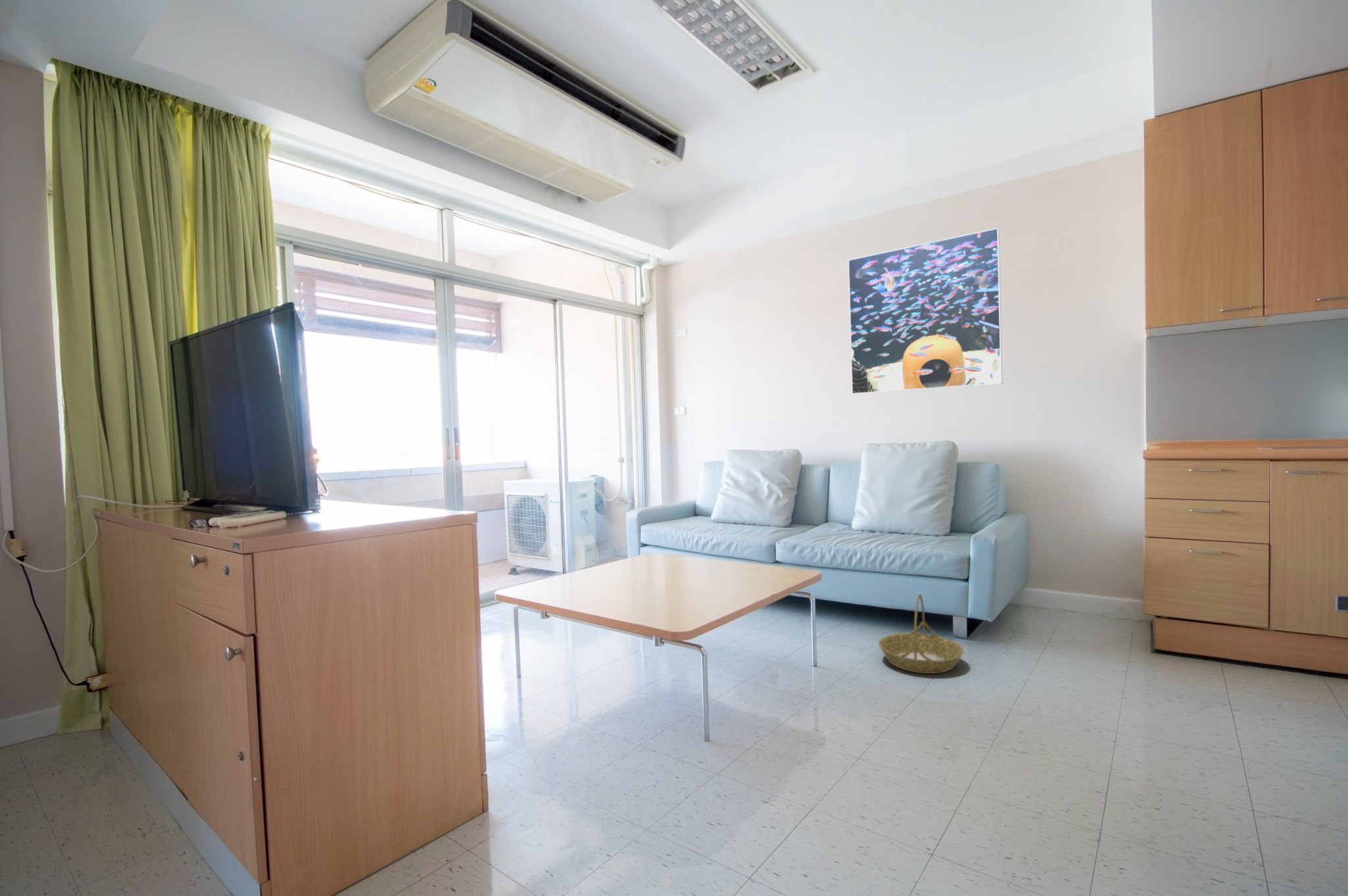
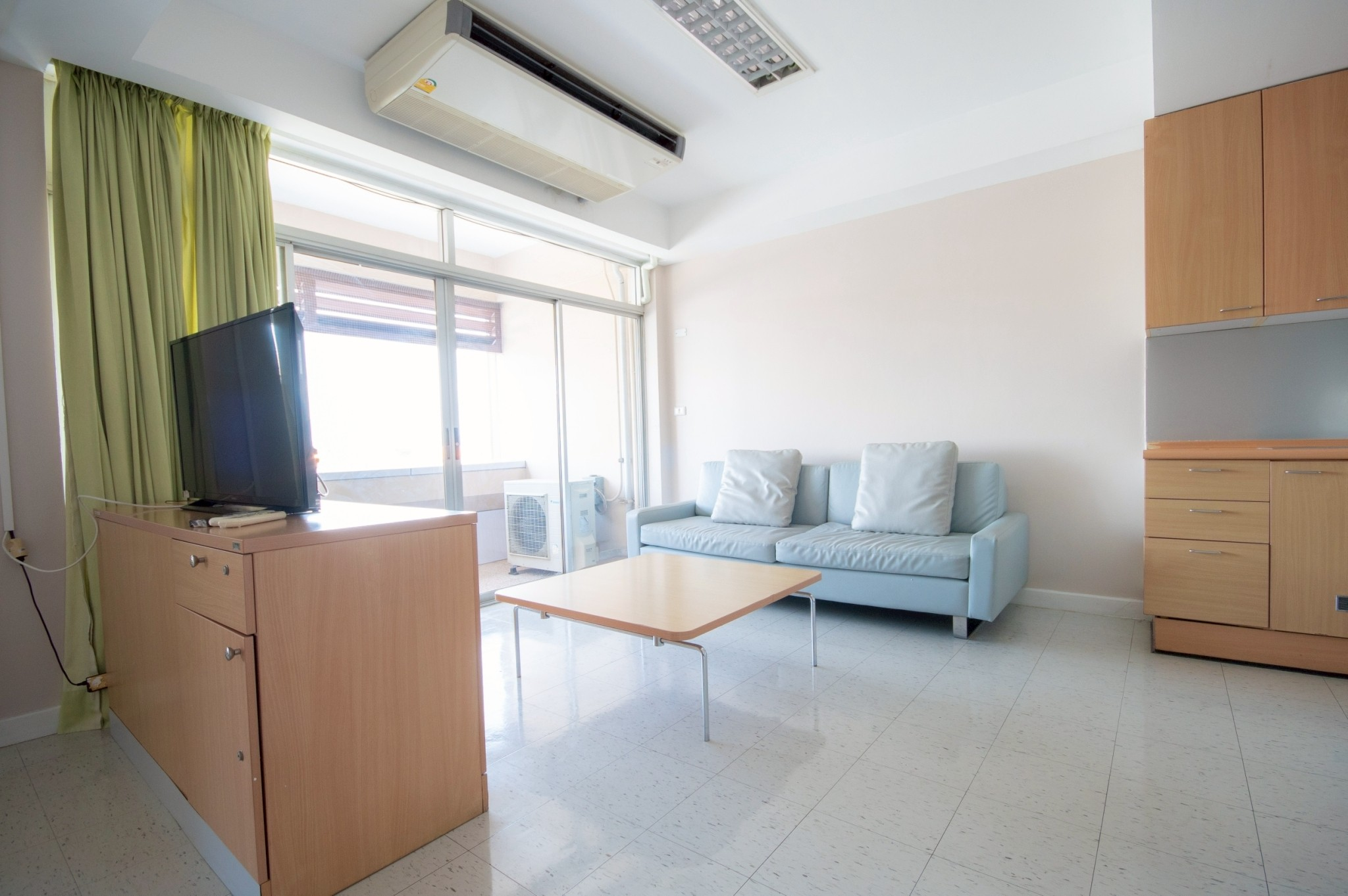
- basket (919, 628)
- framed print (920, 317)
